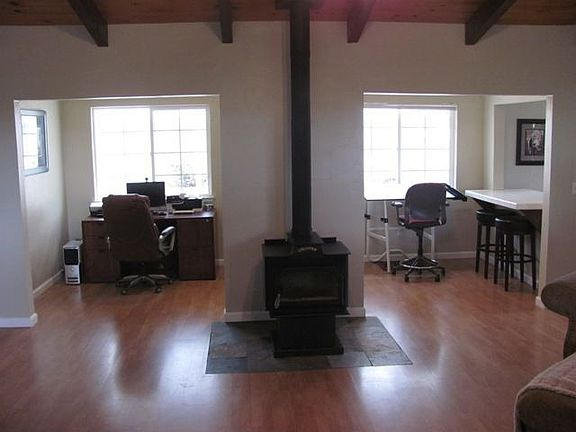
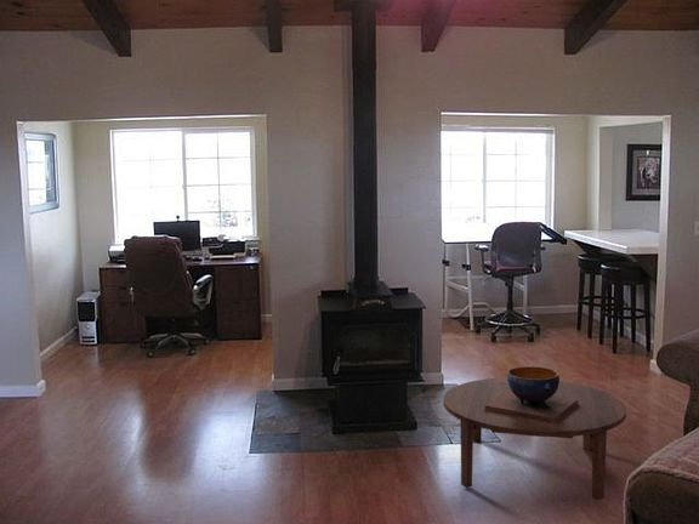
+ decorative bowl (532, 388)
+ coffee table (530, 433)
